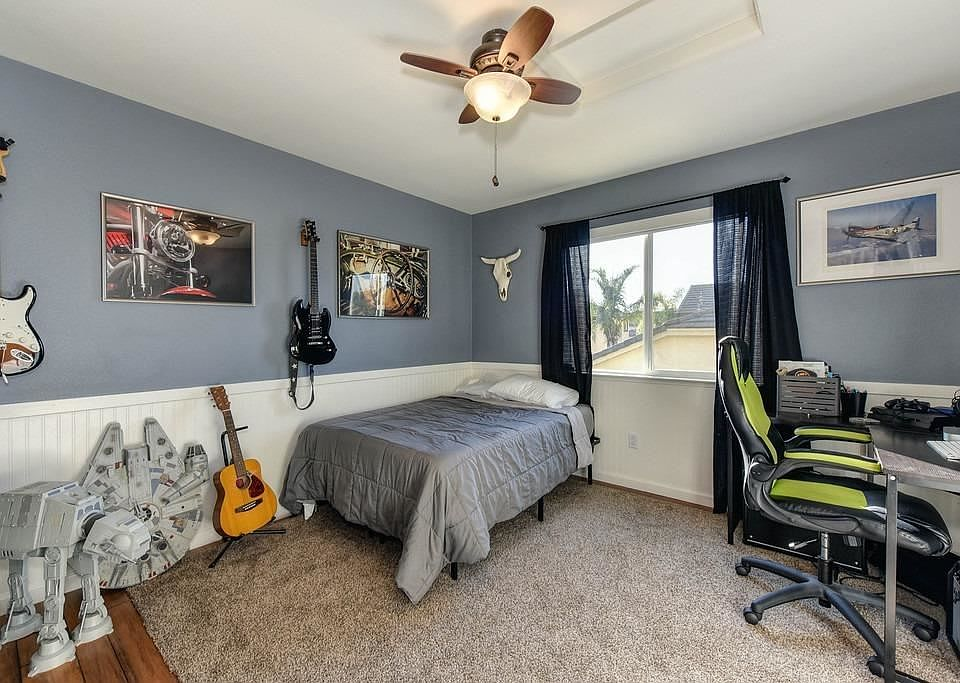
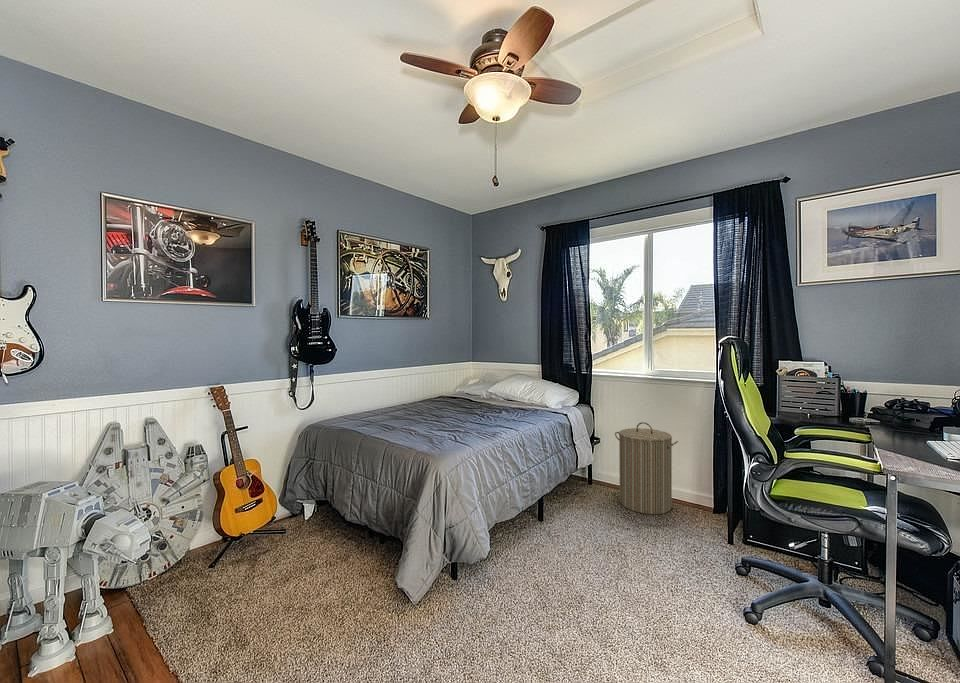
+ laundry hamper (645, 463)
